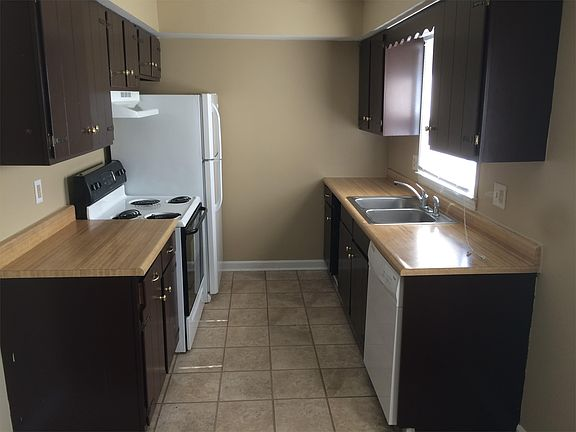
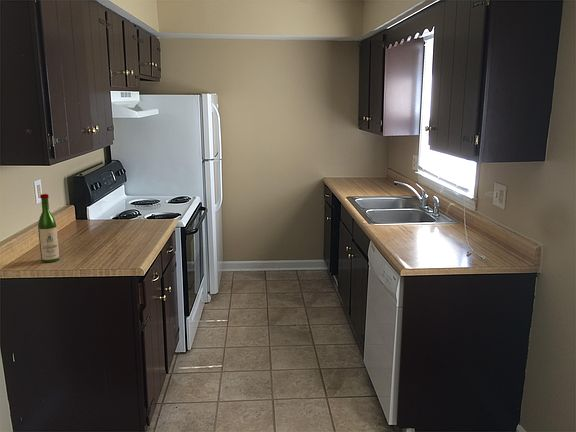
+ wine bottle (47, 227)
